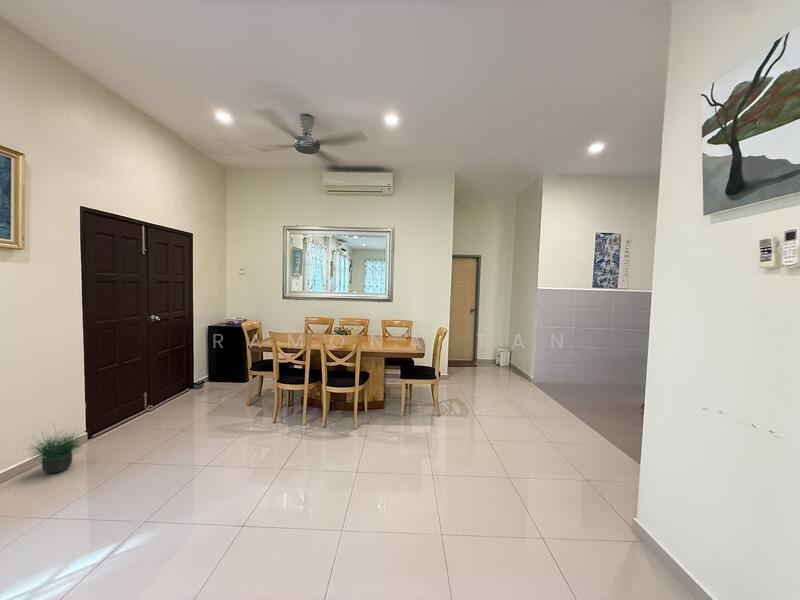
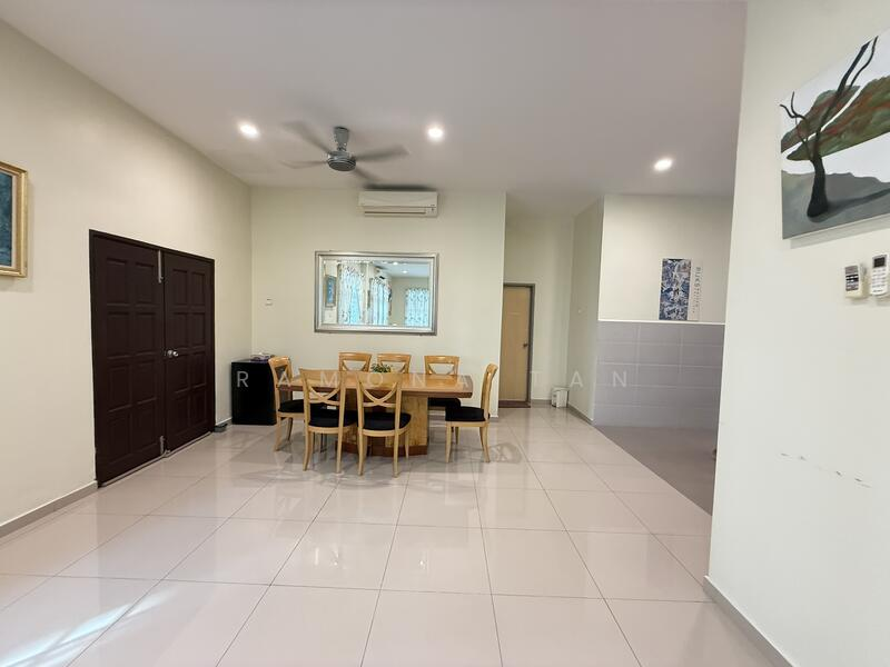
- potted plant (57, 446)
